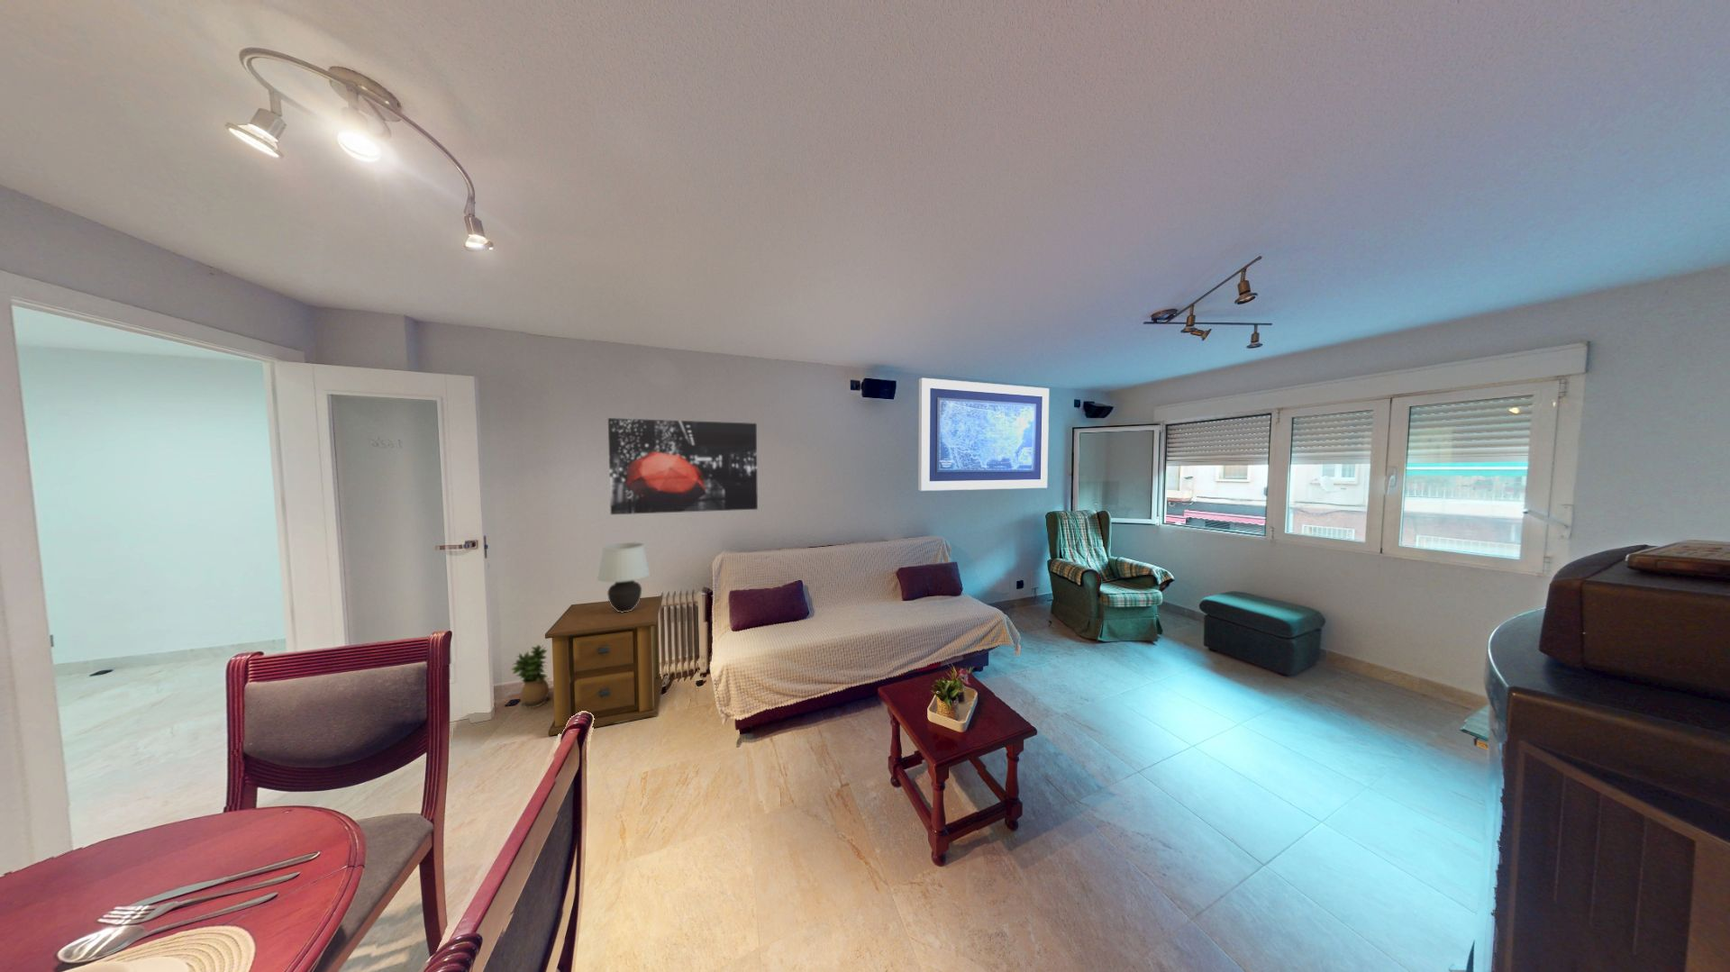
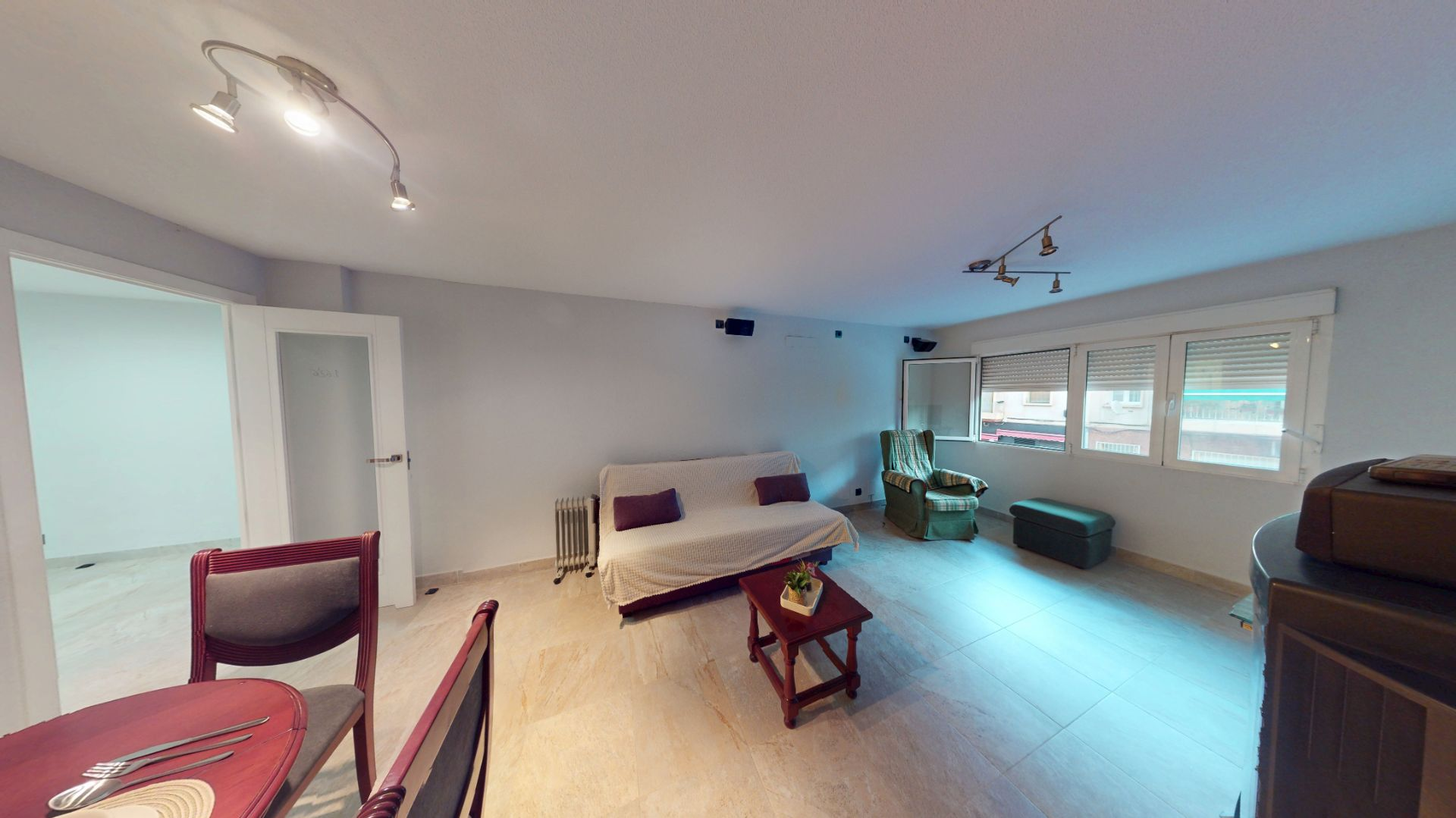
- table lamp (625, 577)
- wall art (986, 436)
- side table (612, 657)
- wall art (687, 466)
- potted plant (531, 674)
